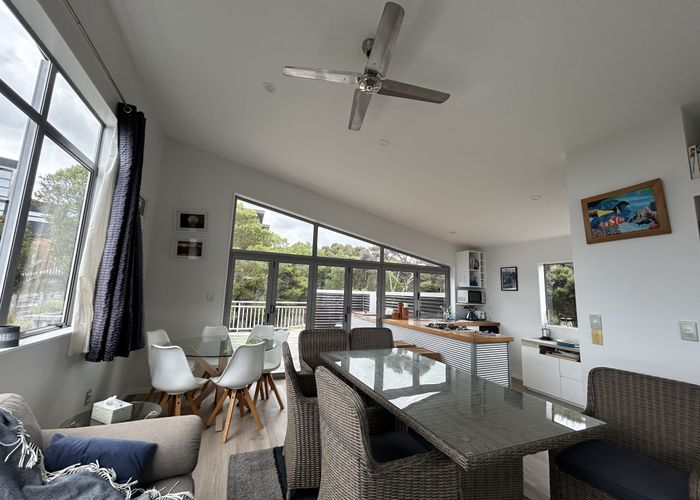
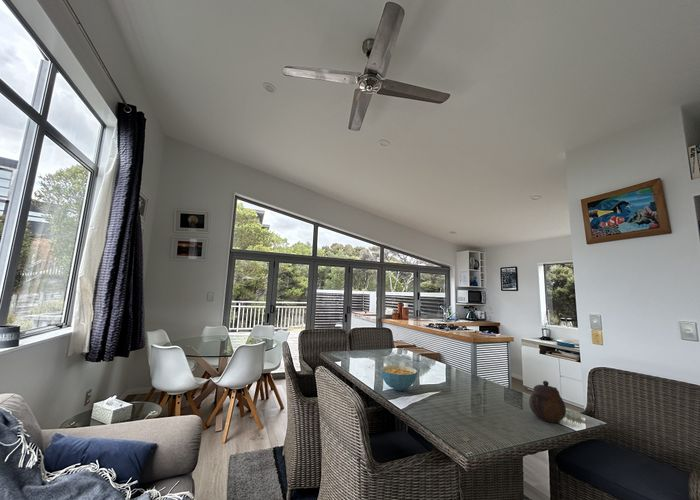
+ cereal bowl (398, 379)
+ teapot (545, 399)
